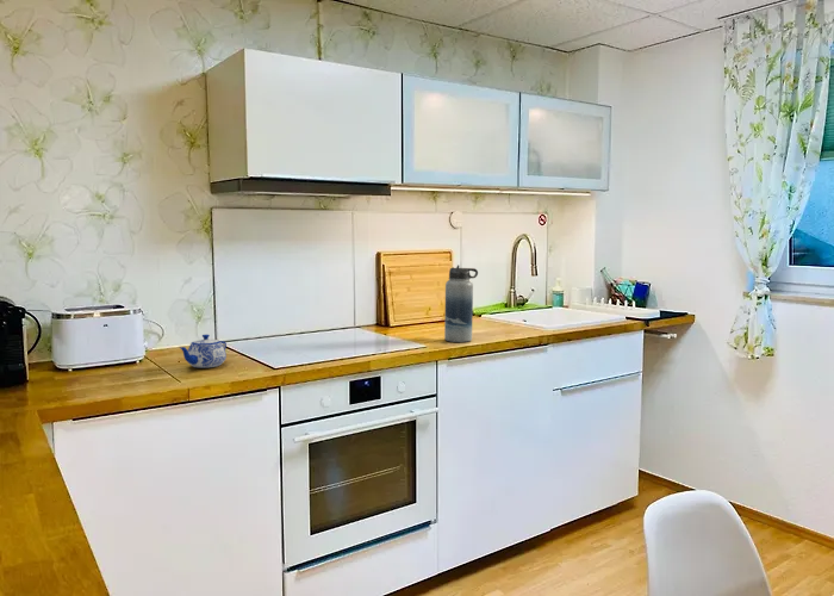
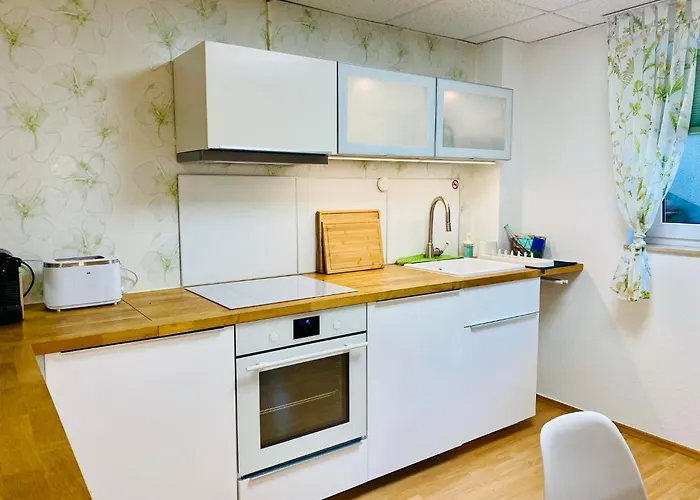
- water bottle (460, 302)
- teapot (204, 350)
